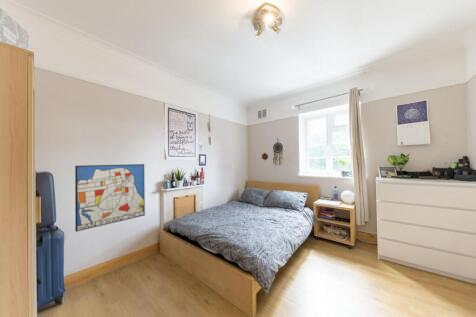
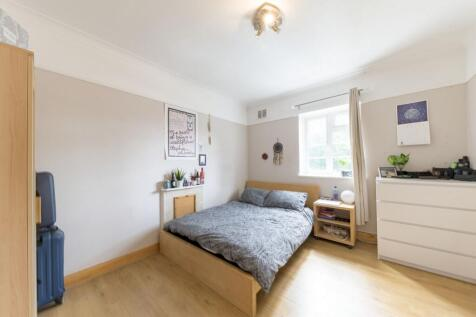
- wall art (114, 193)
